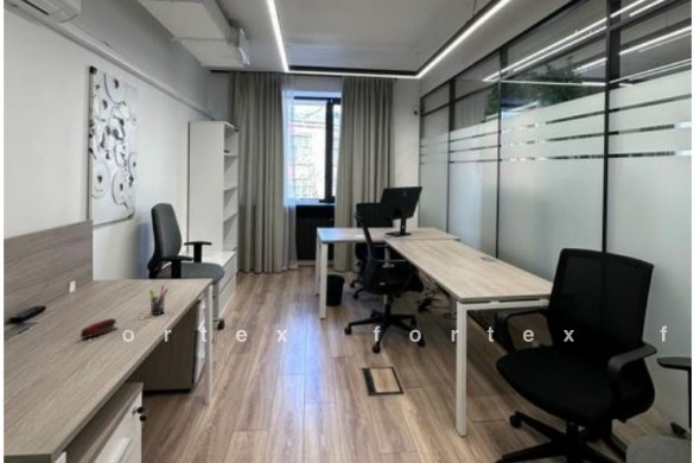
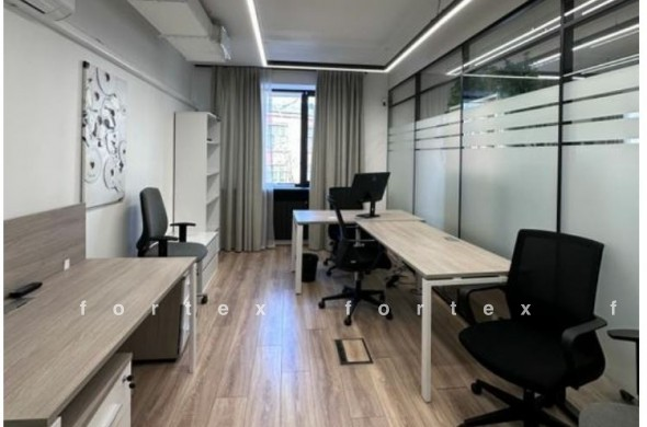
- pen holder (157, 298)
- stapler (100, 326)
